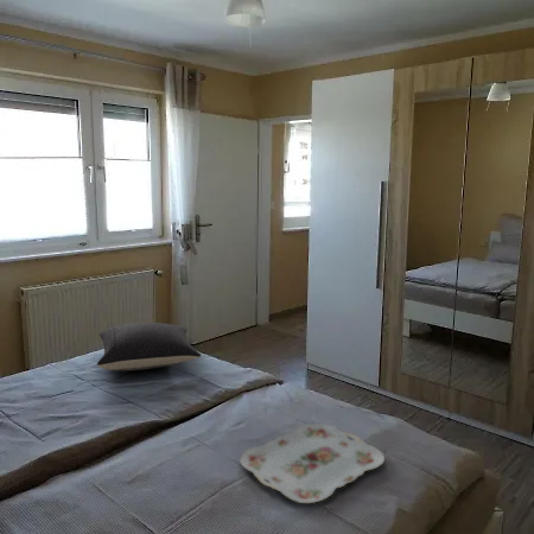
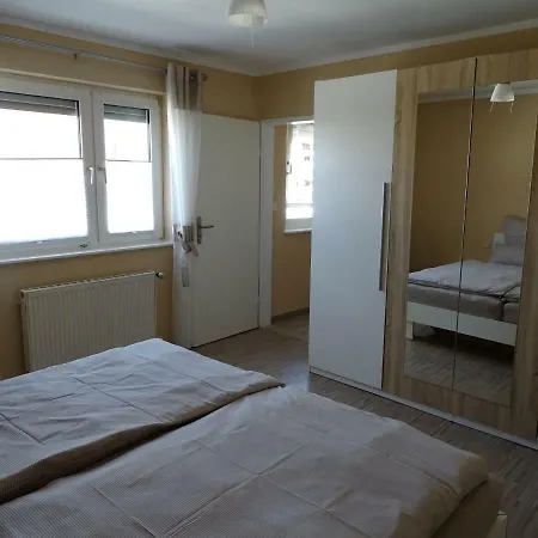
- serving tray (312, 458)
- pillow (147, 344)
